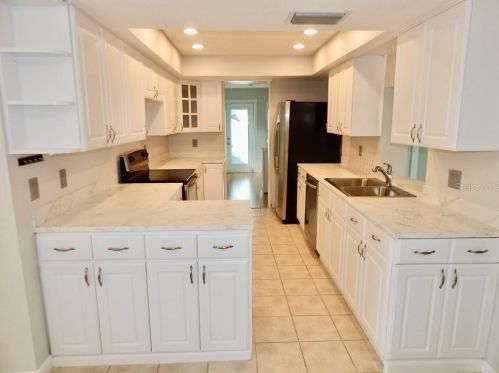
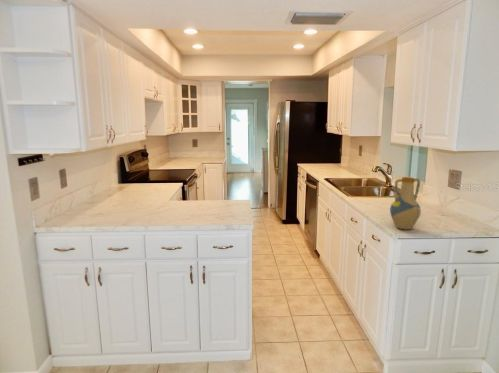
+ vase (405, 203)
